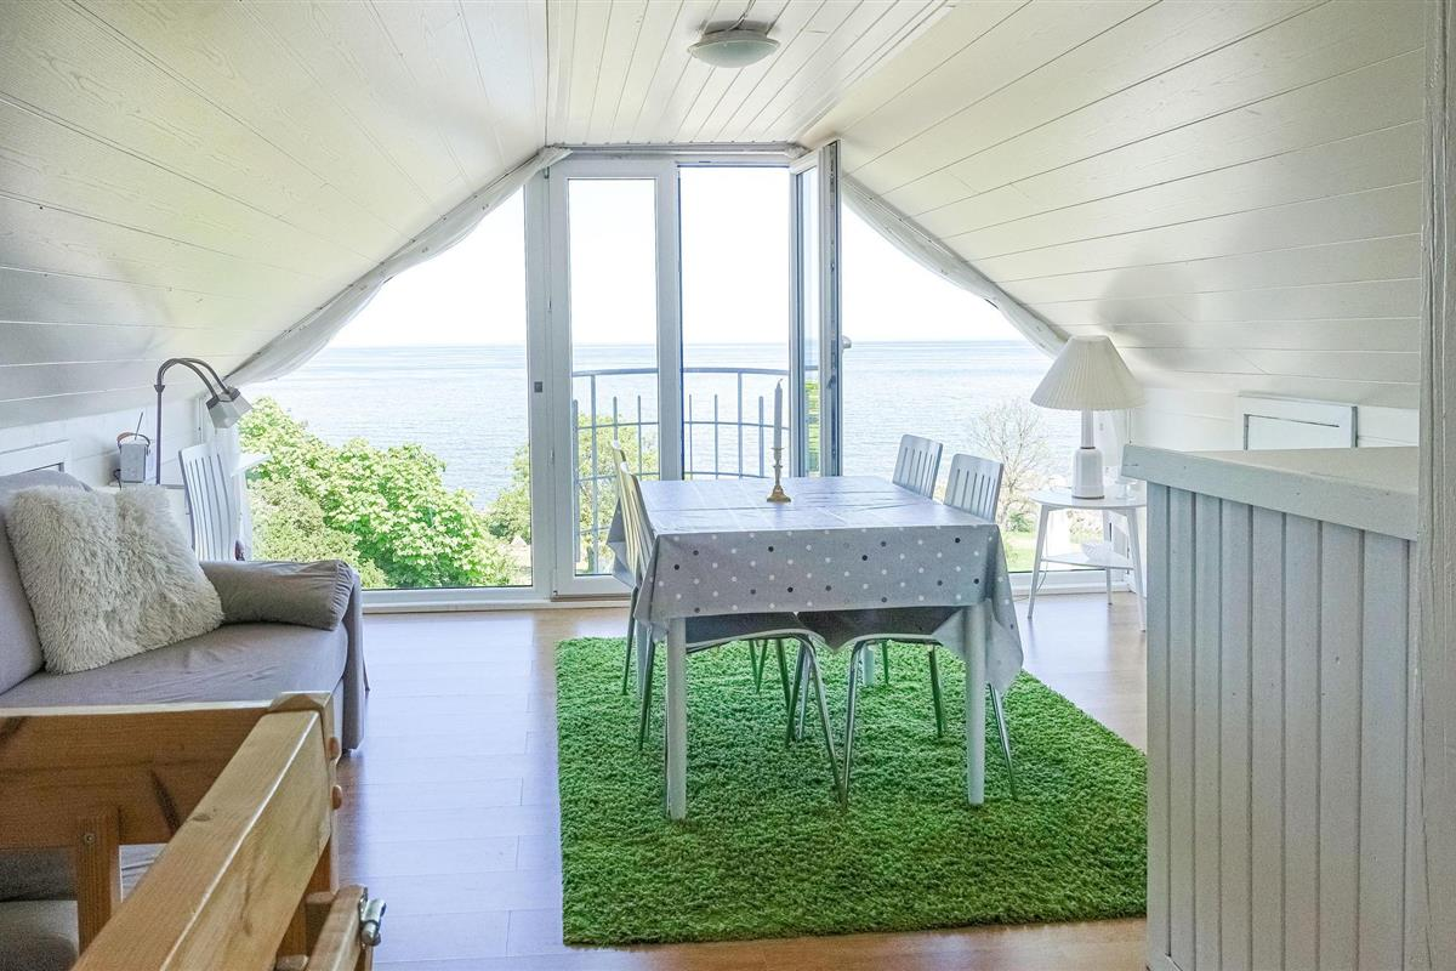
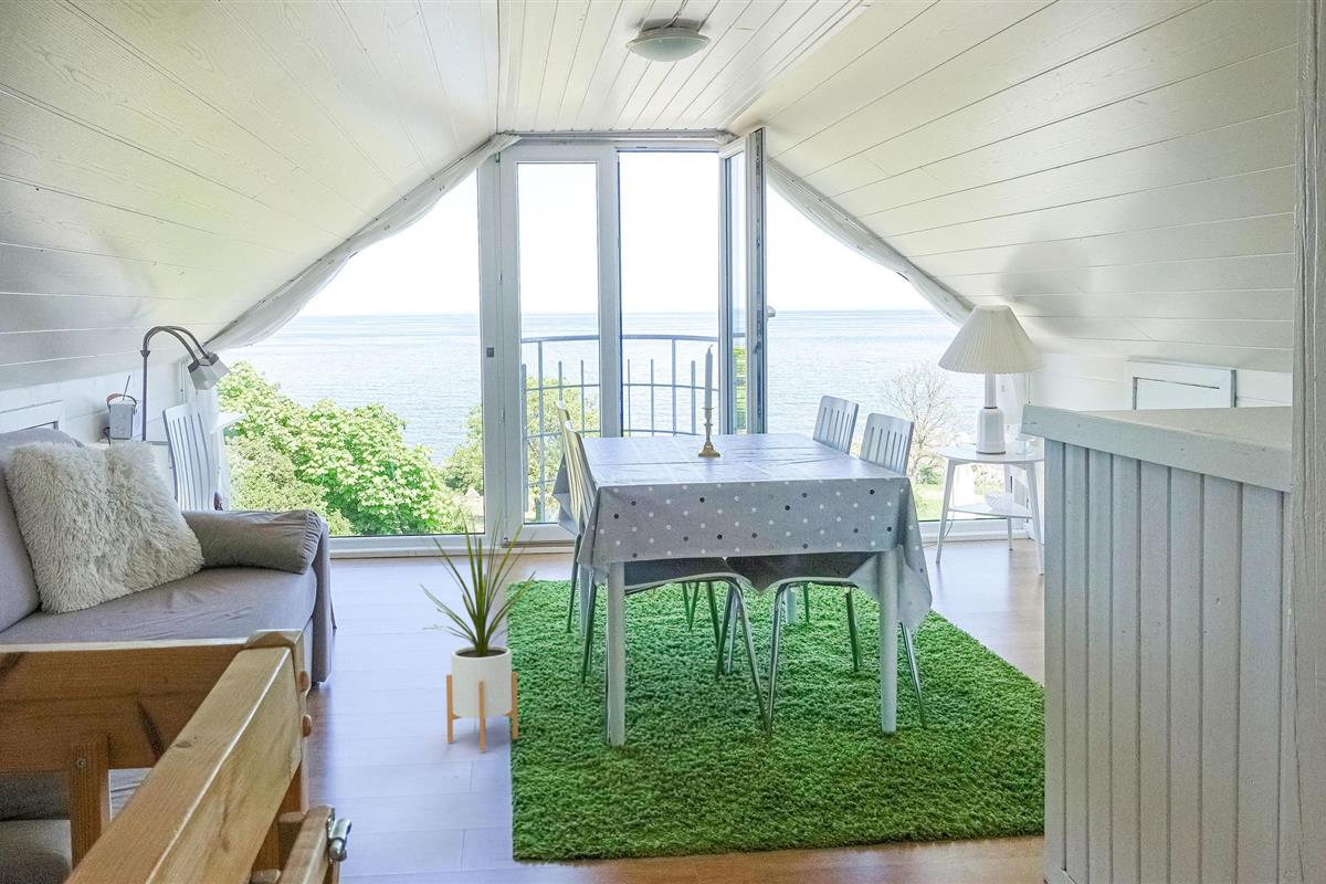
+ house plant (477, 623)
